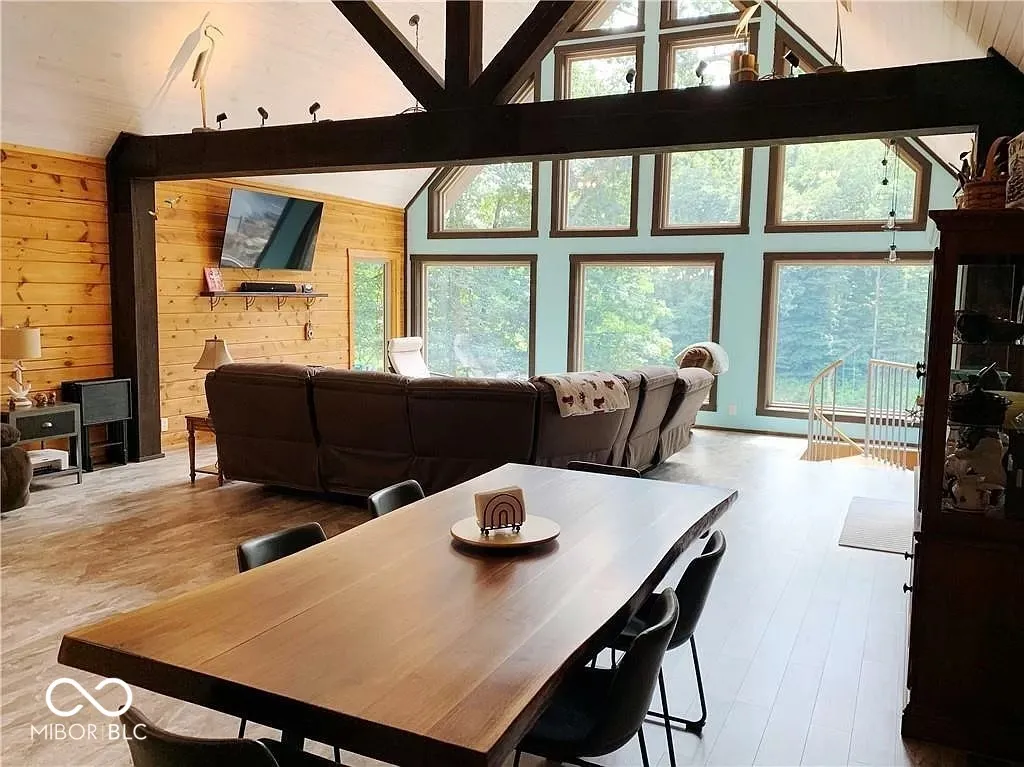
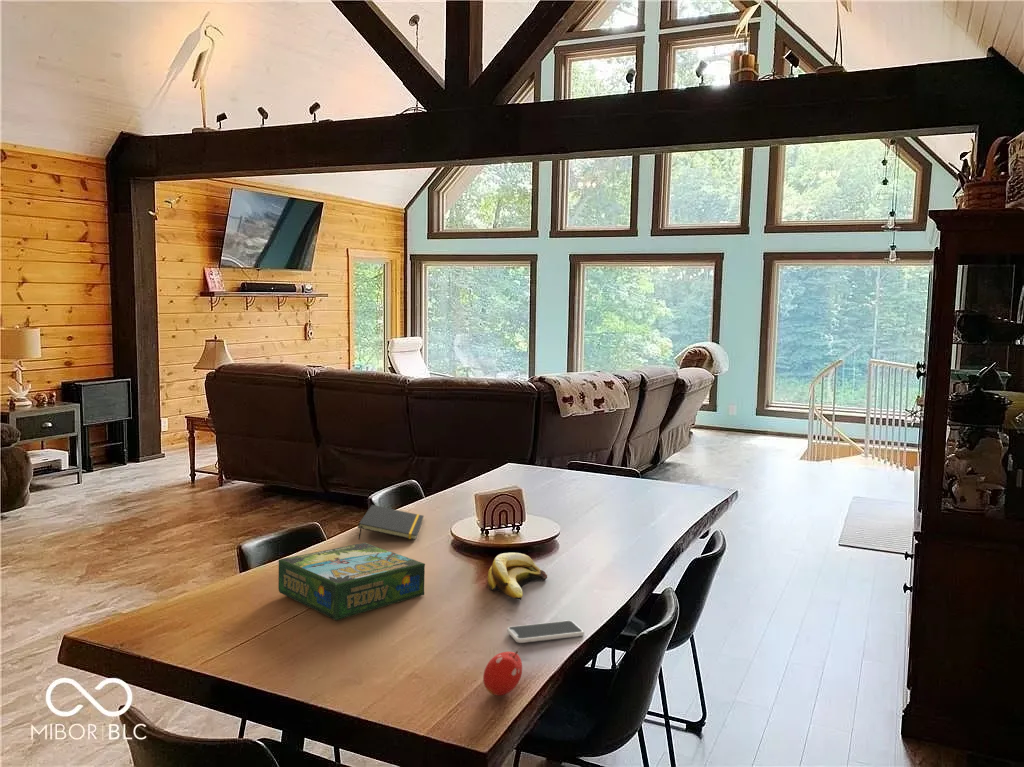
+ banana (519, 571)
+ fruit (503, 671)
+ notepad (392, 521)
+ smartphone (545, 631)
+ board game (351, 577)
